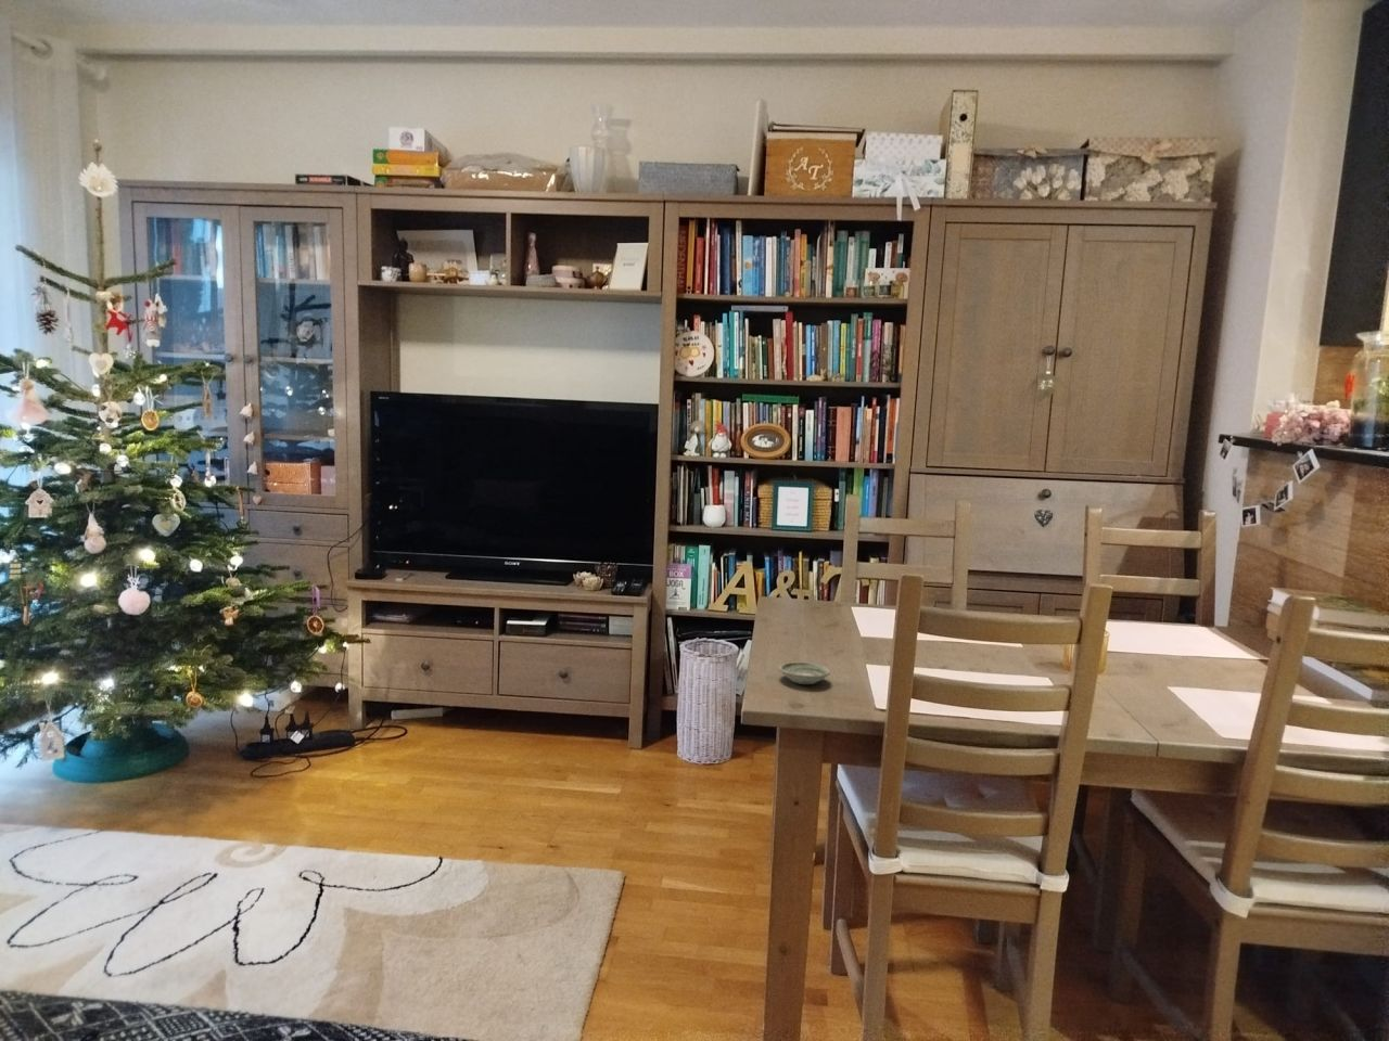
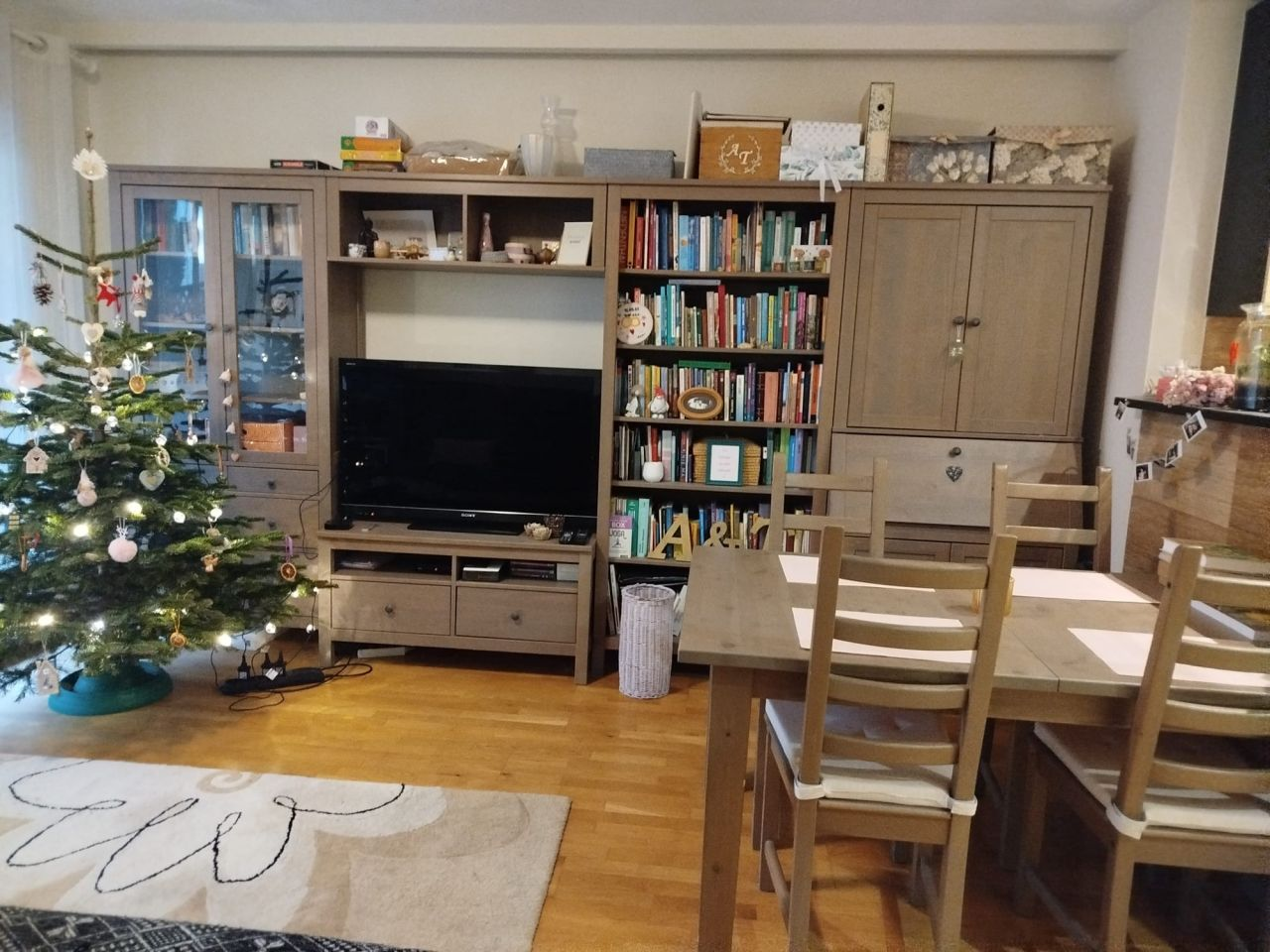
- saucer (803, 675)
